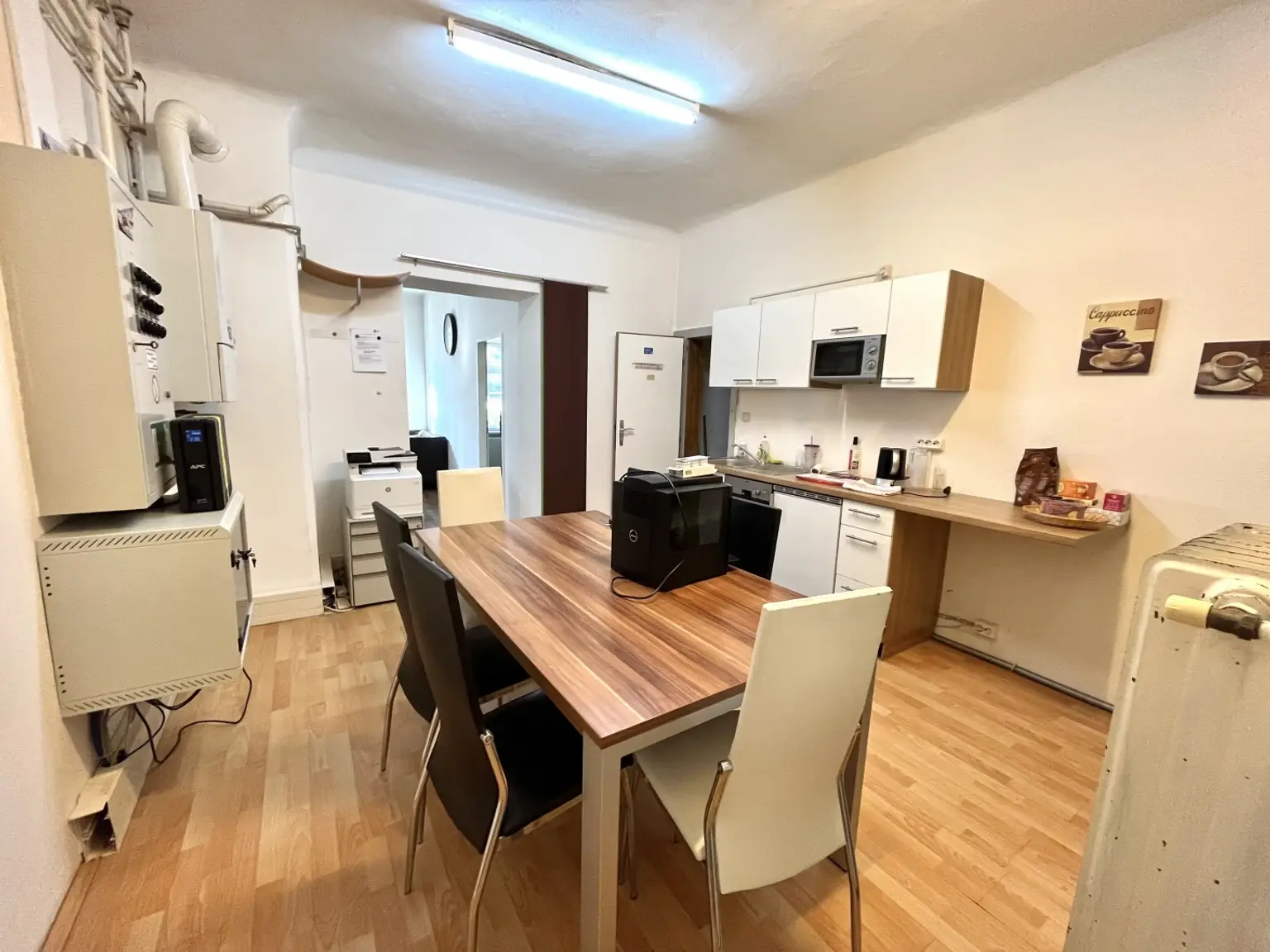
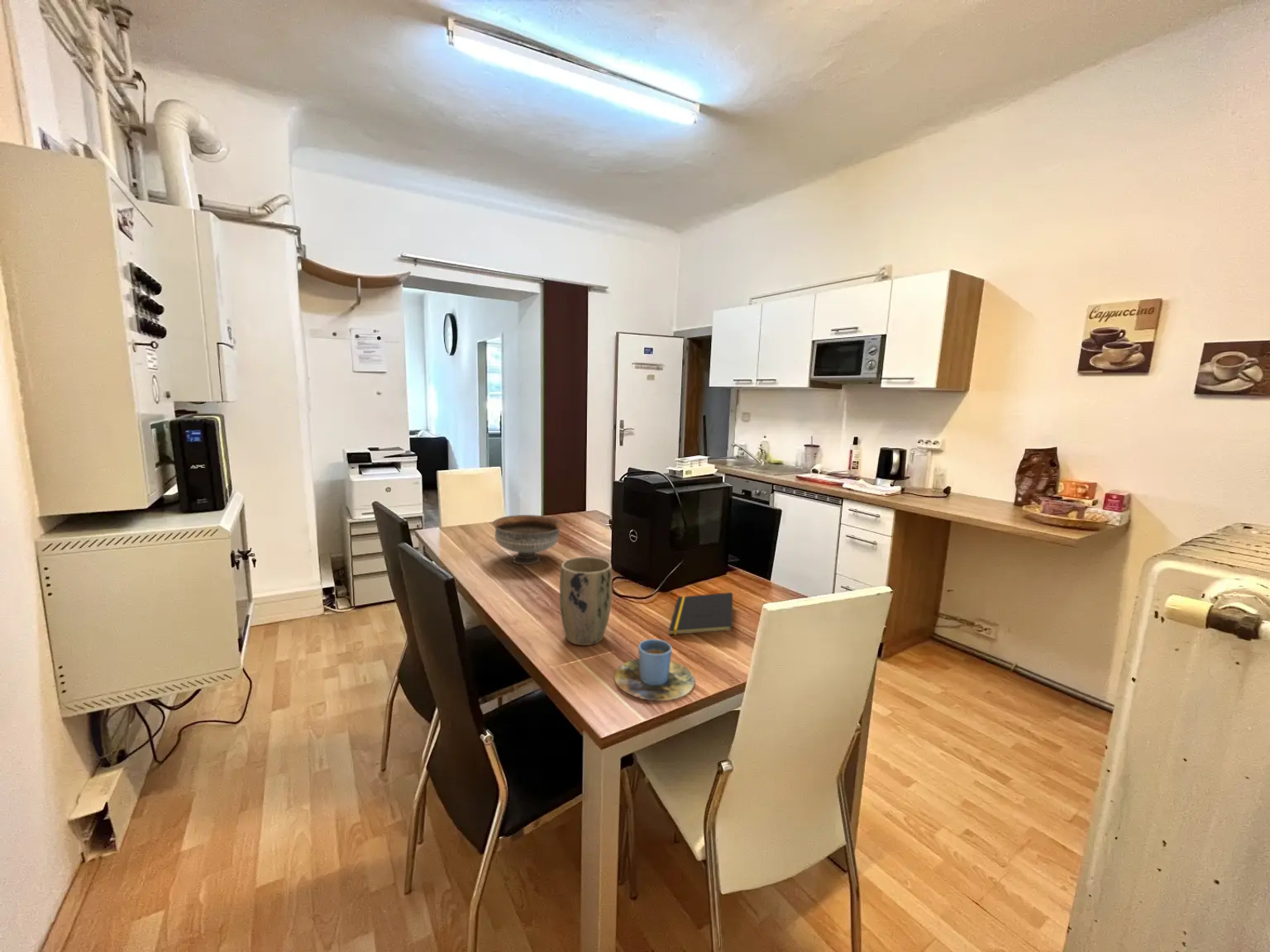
+ notepad (703, 612)
+ plant pot (585, 601)
+ bowl (528, 541)
+ cup (655, 662)
